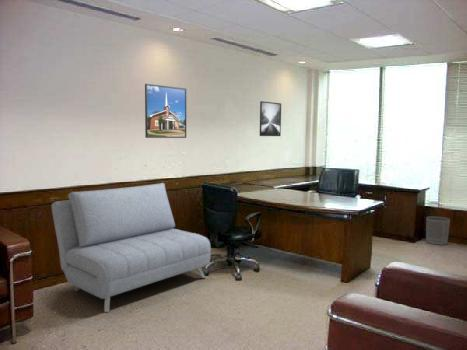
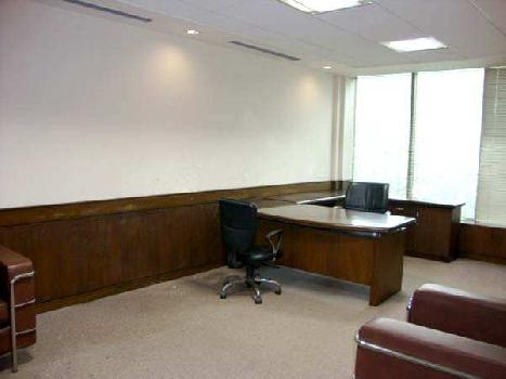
- sofa (135, 236)
- waste bin (437, 230)
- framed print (270, 119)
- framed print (166, 112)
